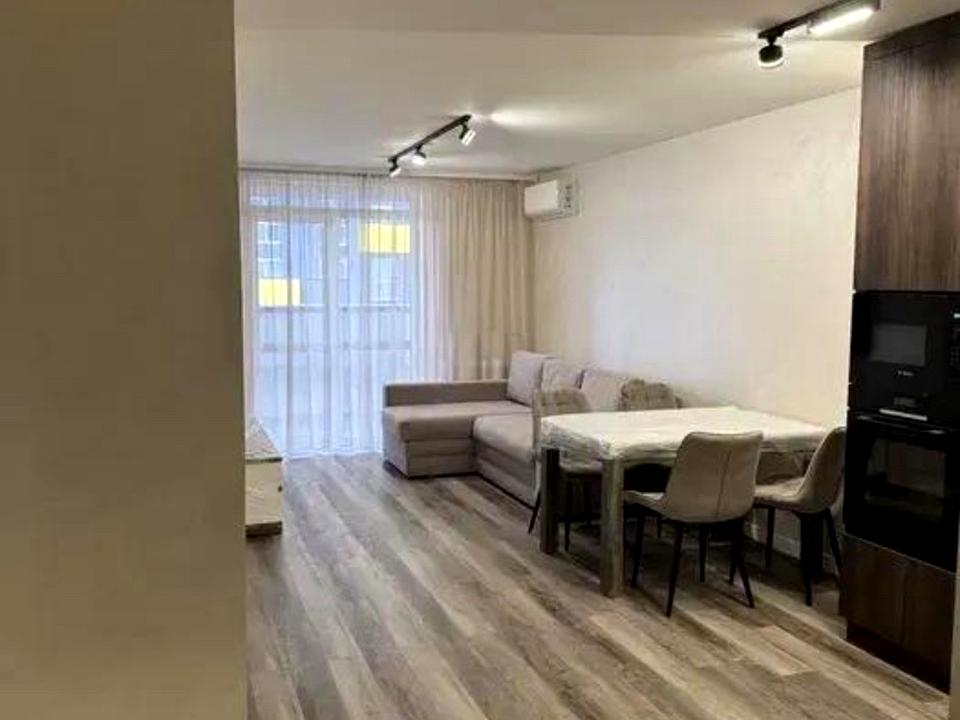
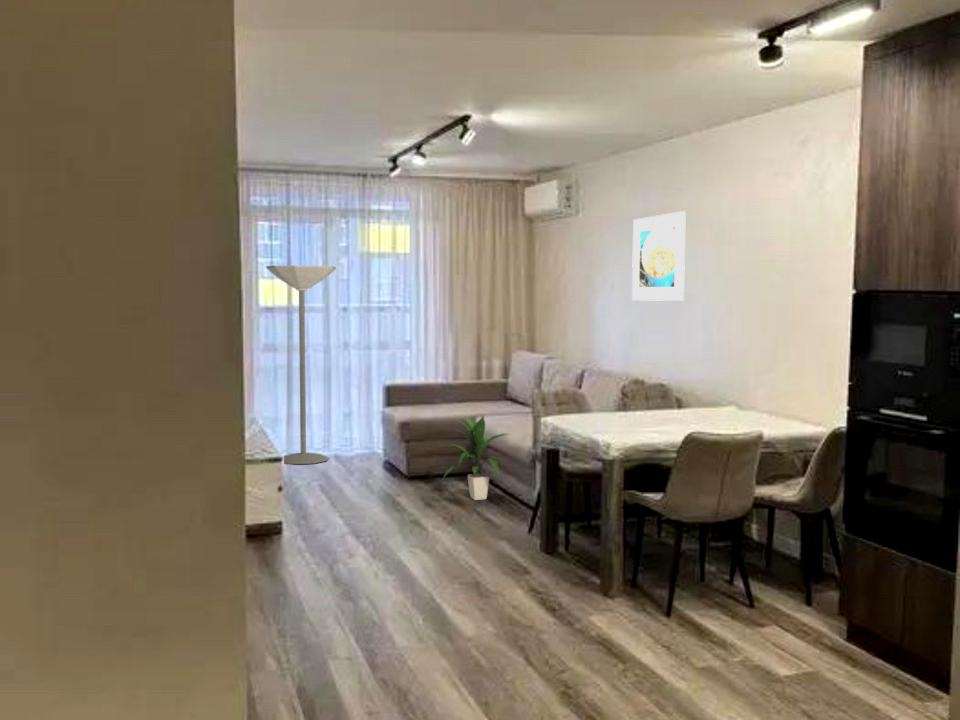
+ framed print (657, 258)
+ floor lamp (302, 363)
+ indoor plant (474, 455)
